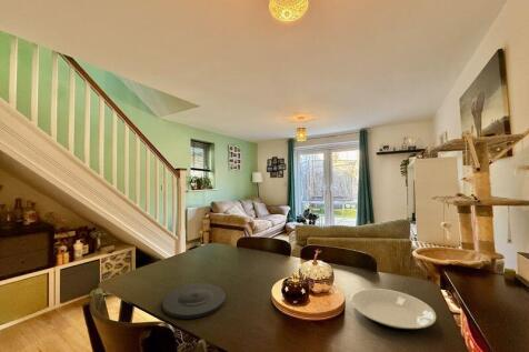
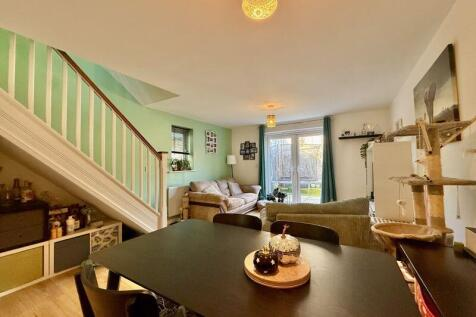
- plate (390, 310)
- plate (194, 295)
